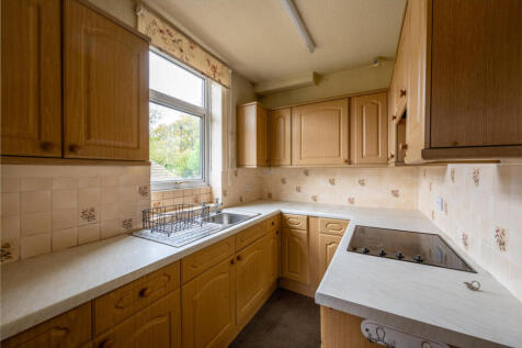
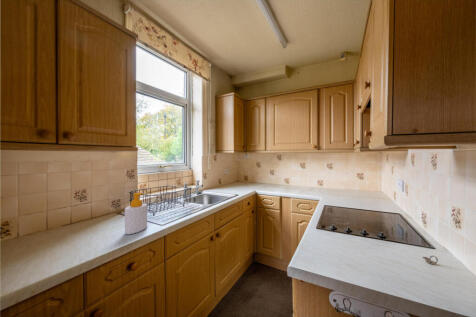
+ soap bottle (136, 211)
